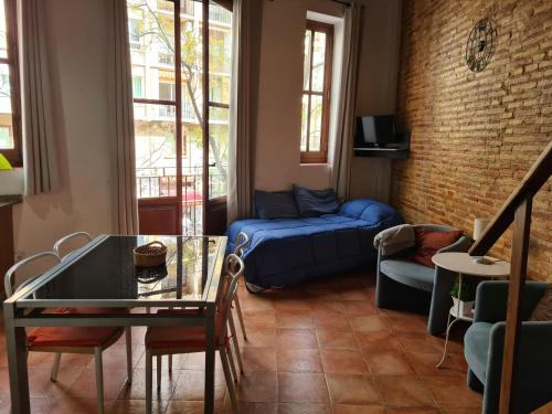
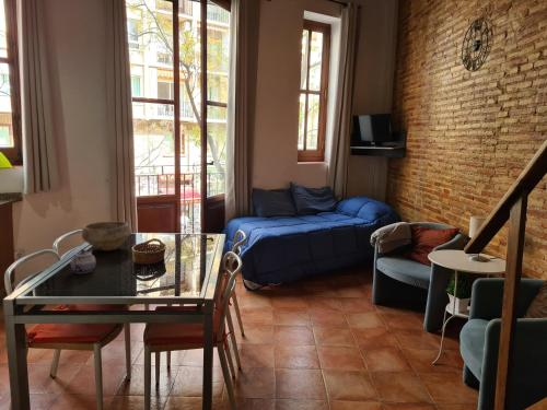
+ teapot (82, 260)
+ bowl (107, 236)
